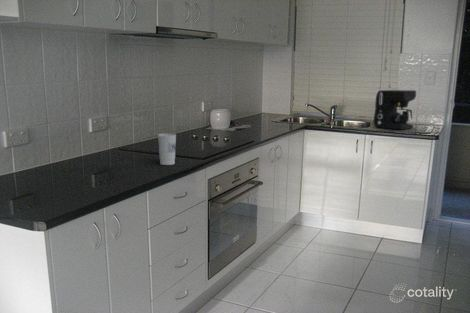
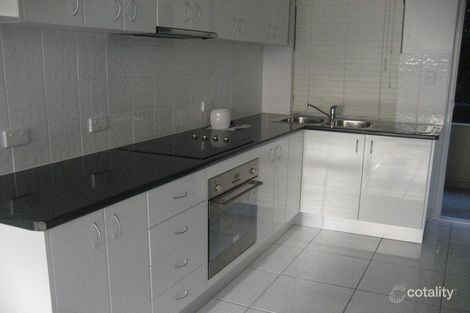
- cup (167, 149)
- coffee maker (395, 109)
